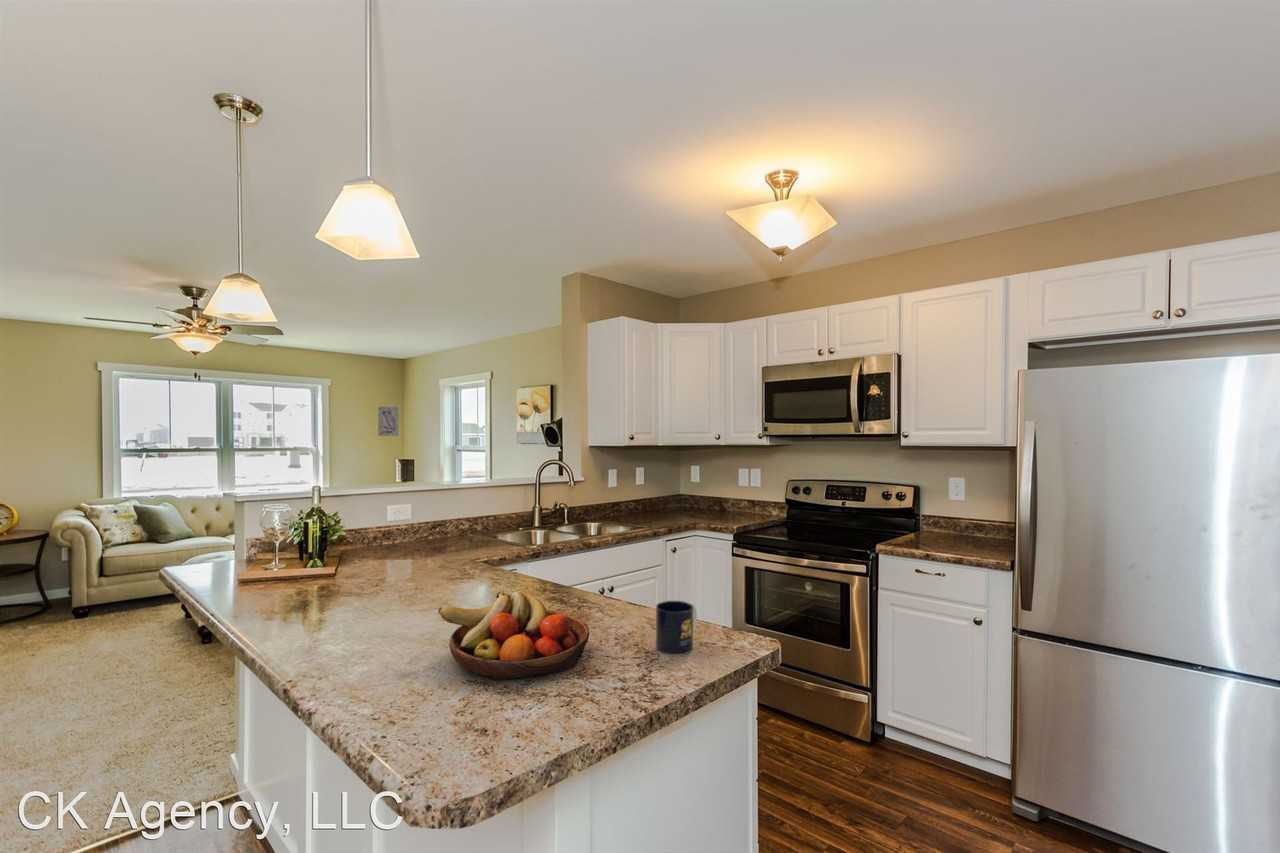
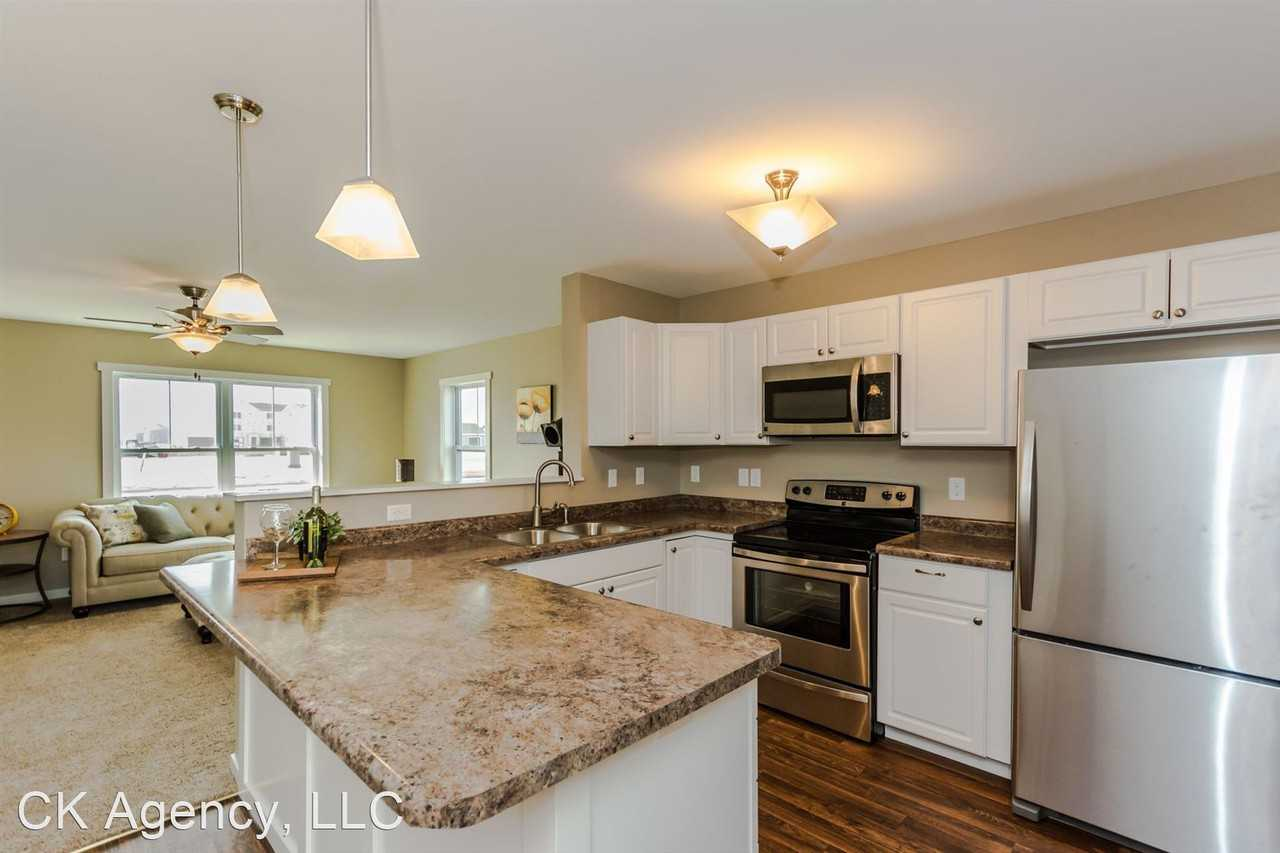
- wall art (388, 421)
- mug (679, 624)
- fruit bowl (519, 627)
